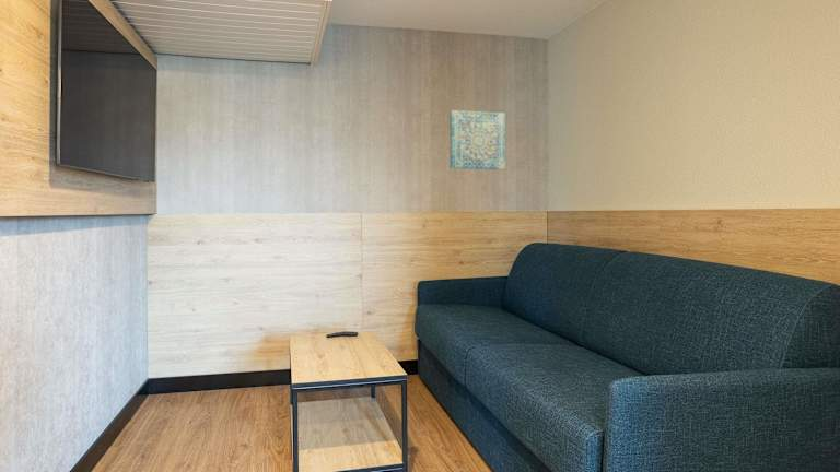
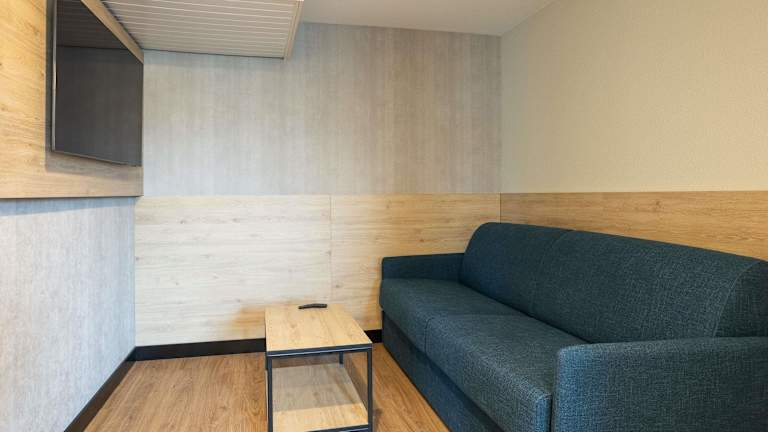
- wall art (477, 140)
